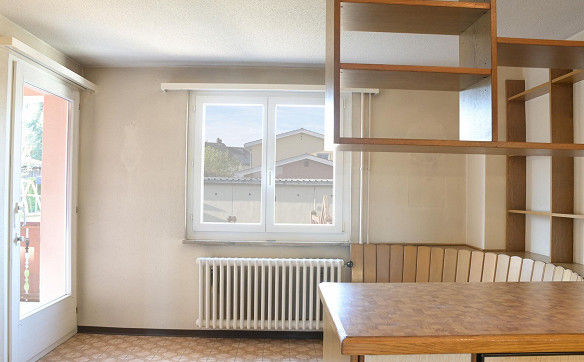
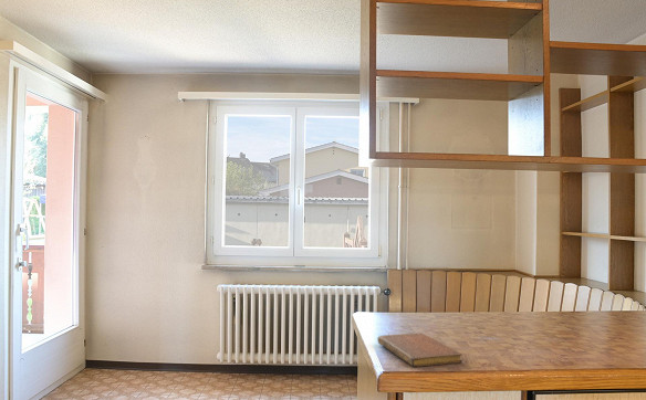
+ notebook (417, 348)
